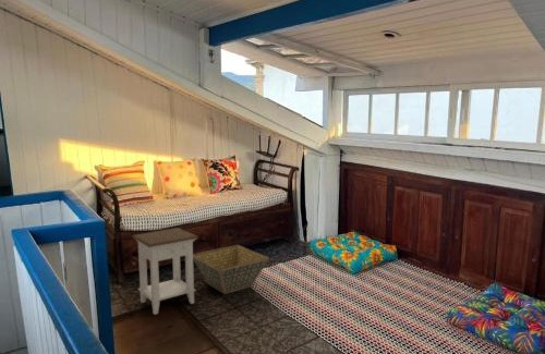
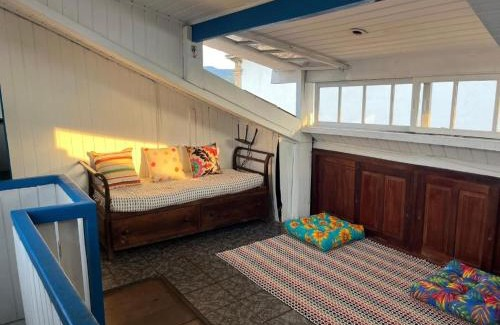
- nightstand (173, 269)
- basket (229, 270)
